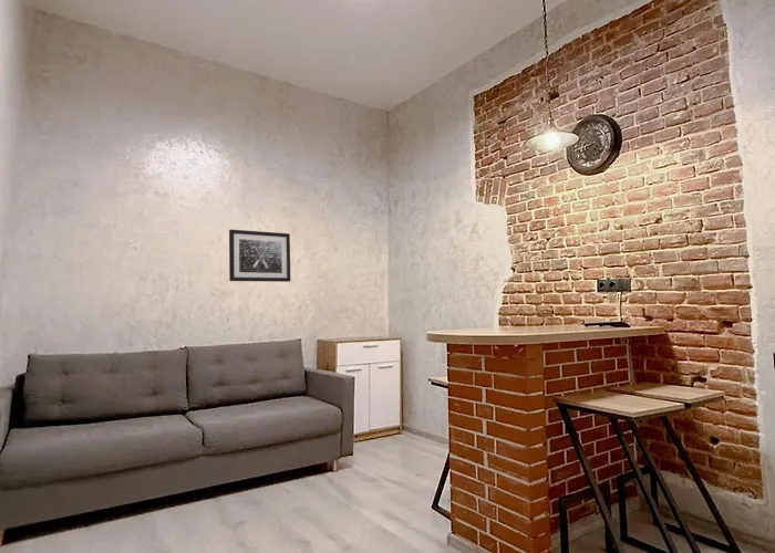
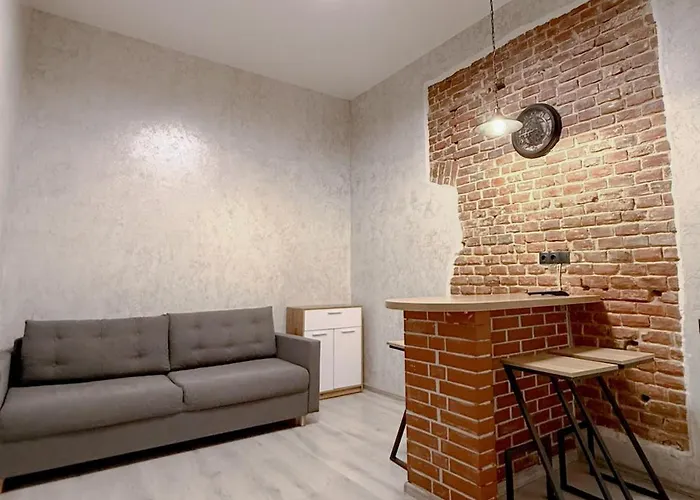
- wall art (260, 255)
